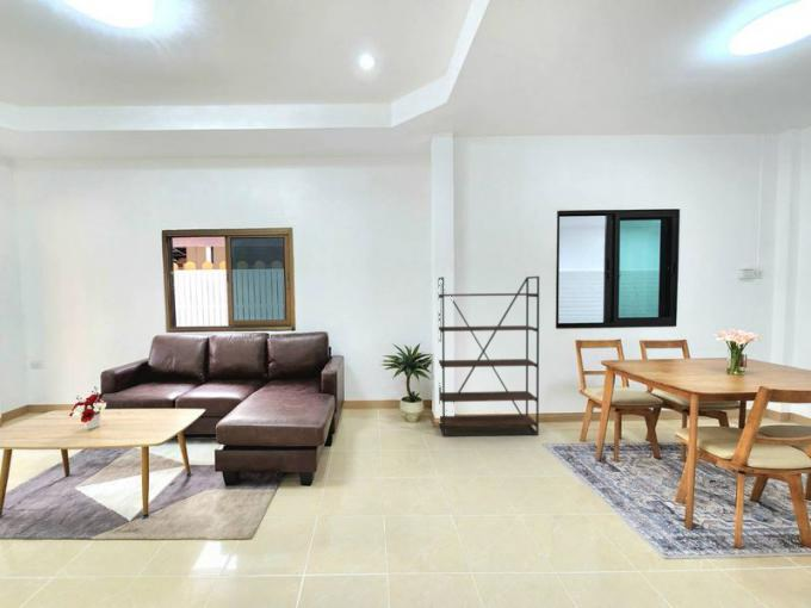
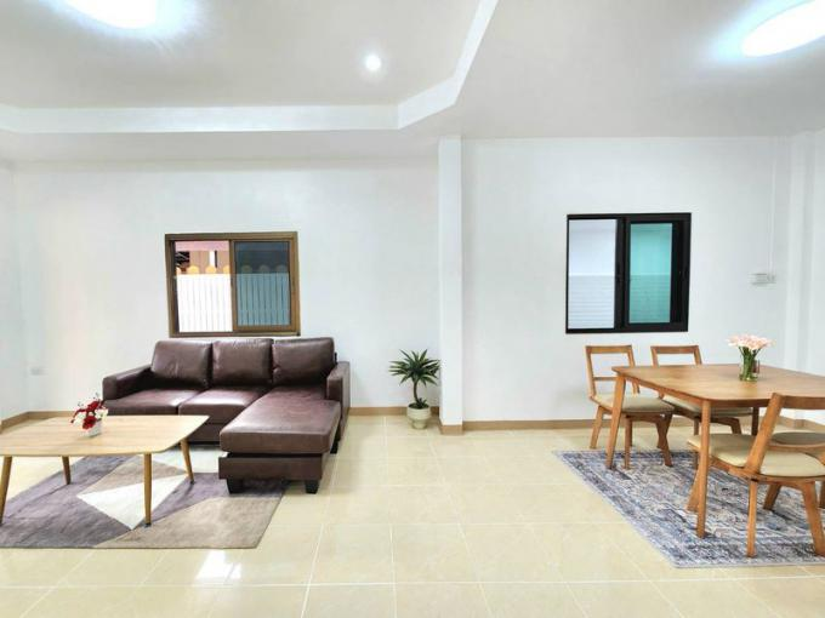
- bookshelf (485, 354)
